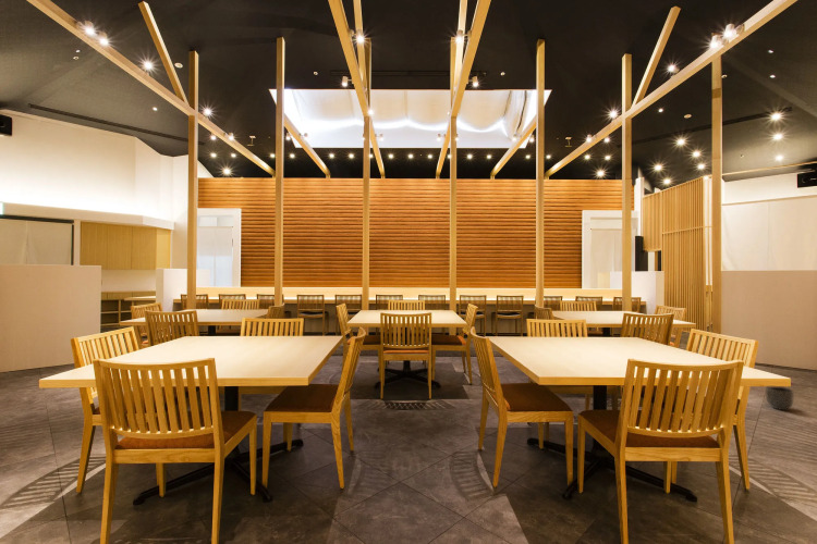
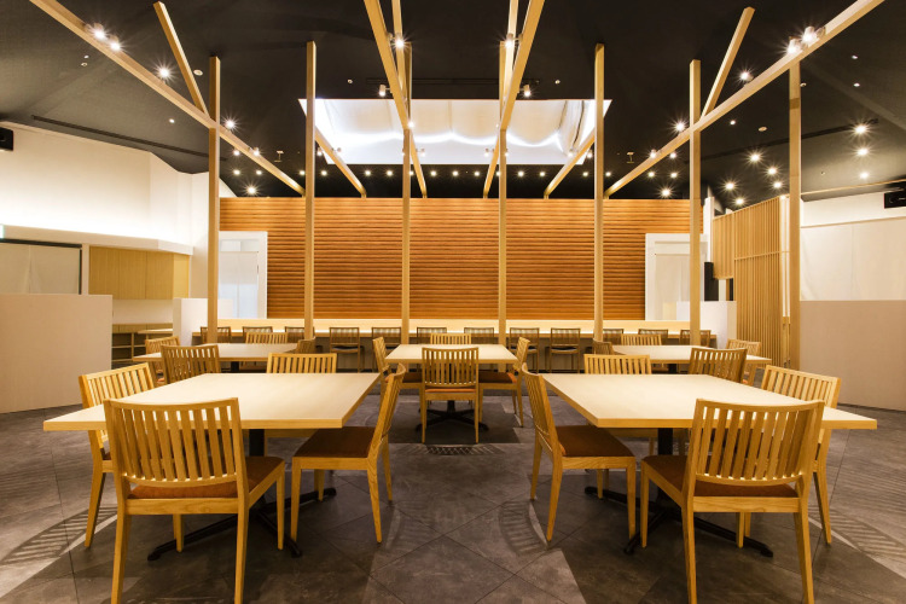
- planter (779, 398)
